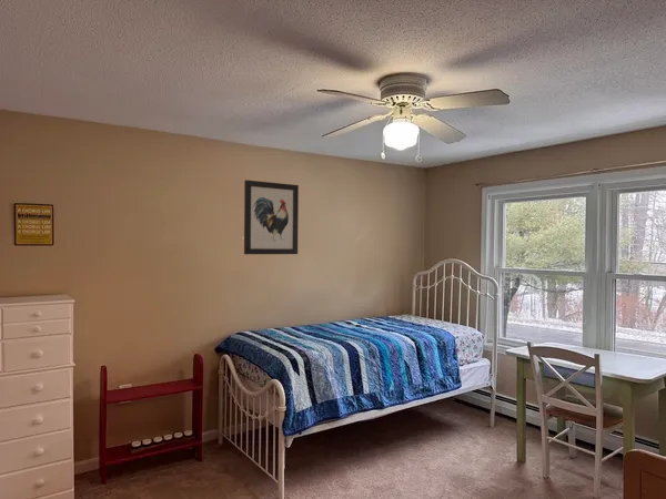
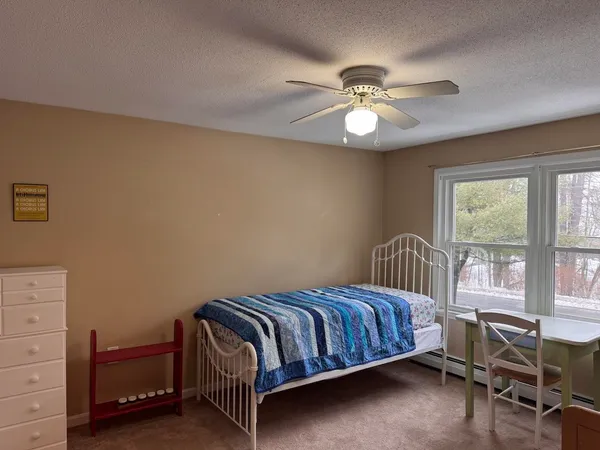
- wall art (272, 218)
